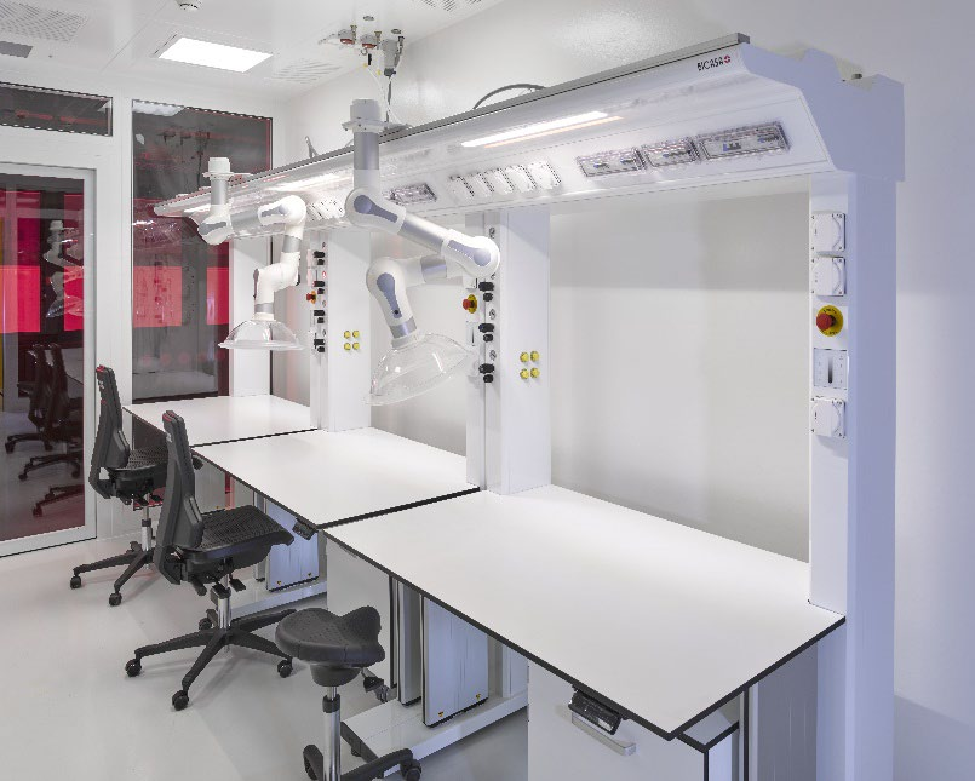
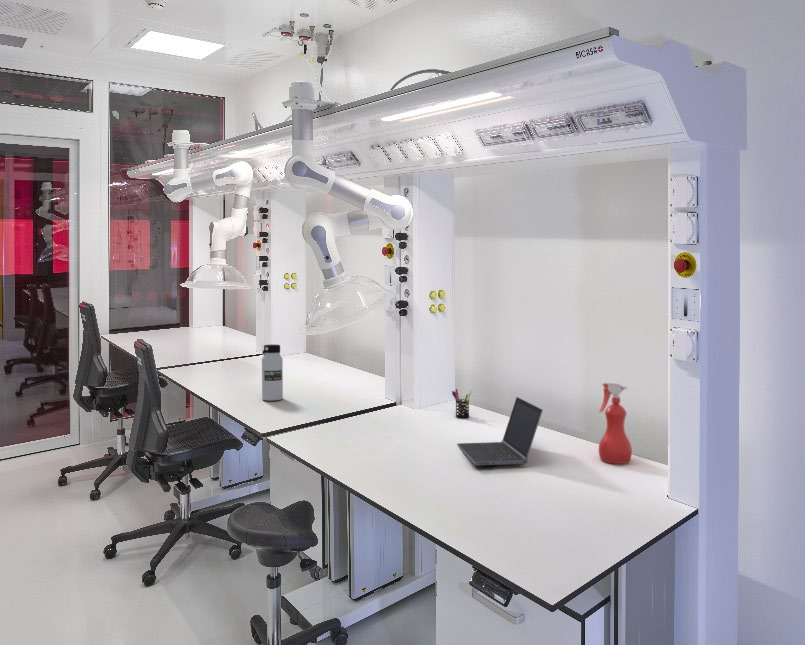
+ spray bottle (613, 421)
+ laptop computer (505, 431)
+ pen holder (462, 402)
+ water bottle (272, 372)
